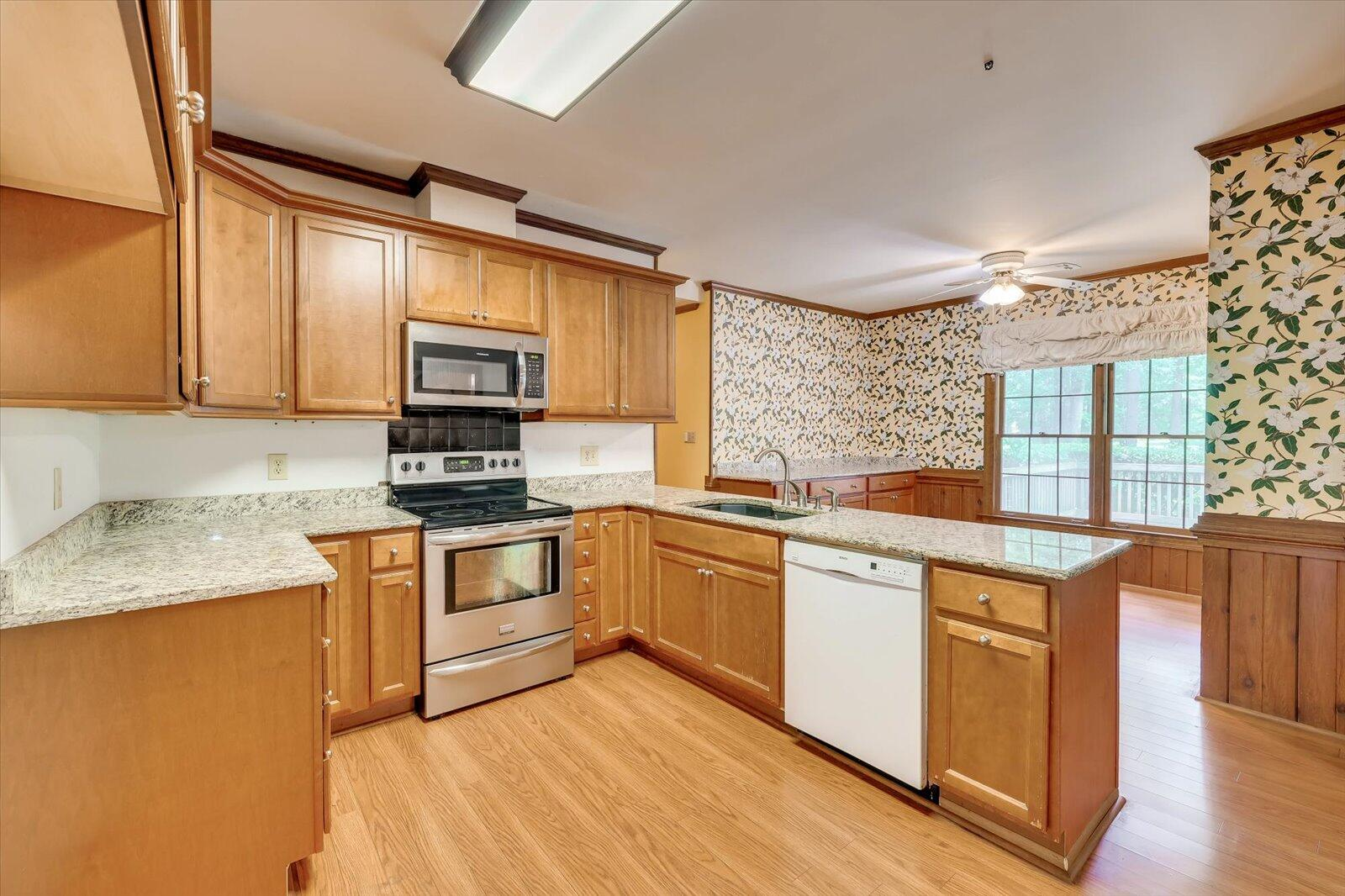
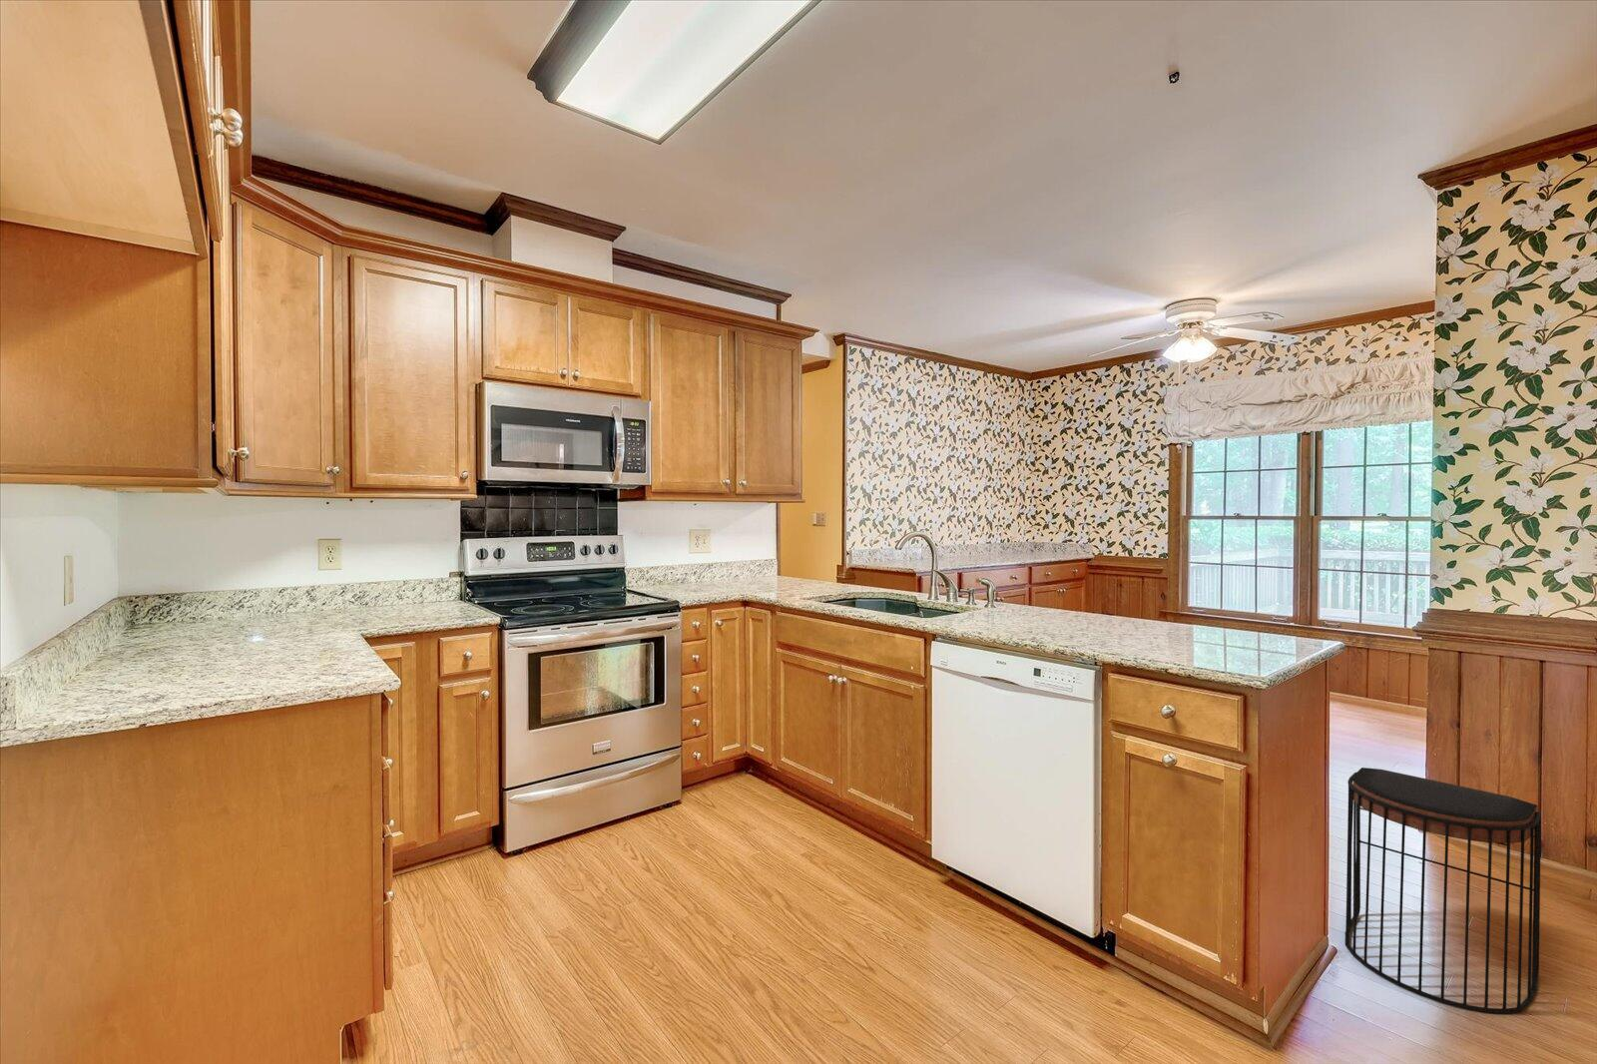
+ stool (1424, 879)
